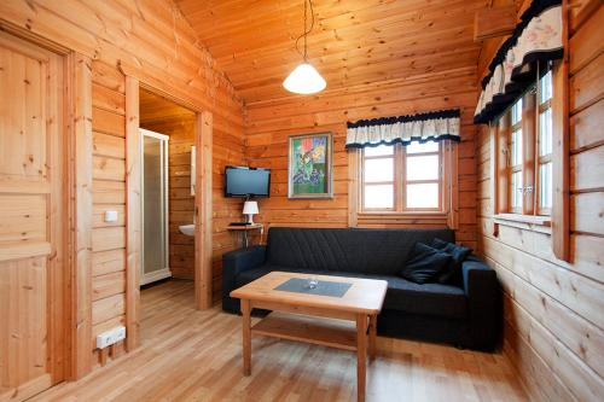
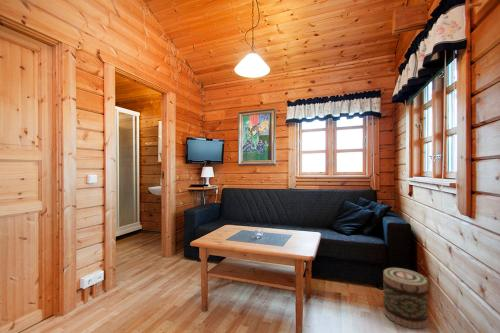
+ basket (406, 295)
